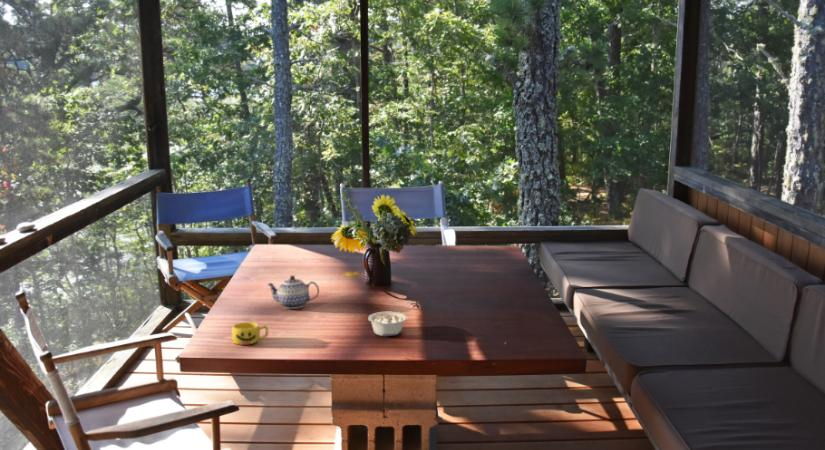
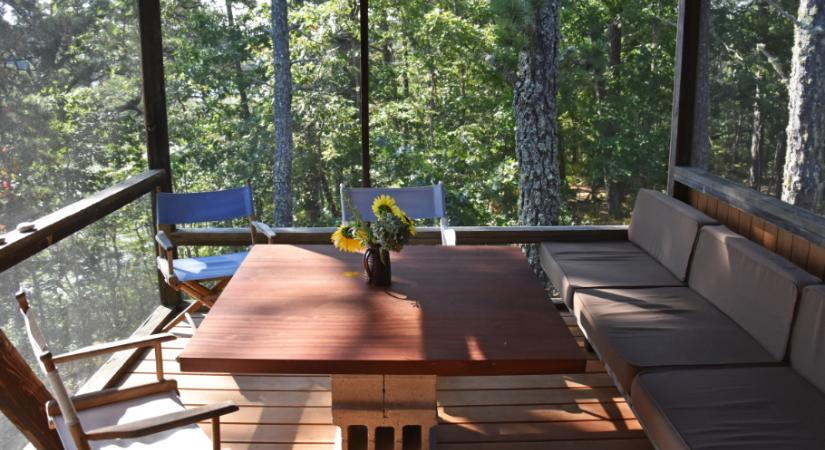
- teapot (293, 291)
- cup (250, 333)
- legume (387, 323)
